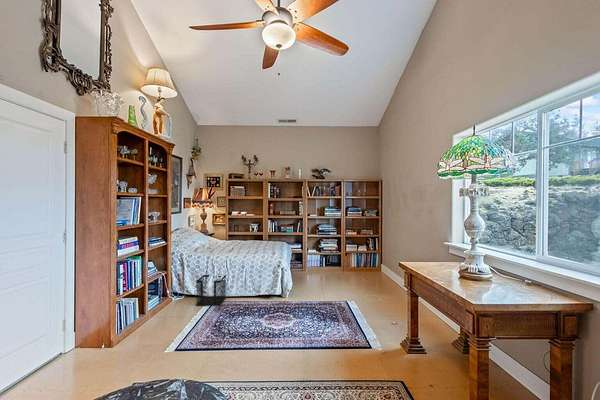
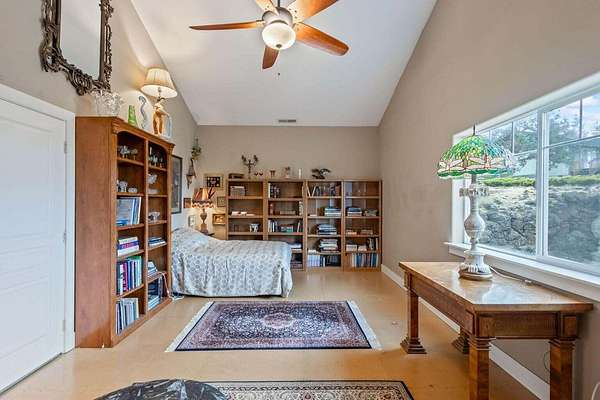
- wastebasket (211, 289)
